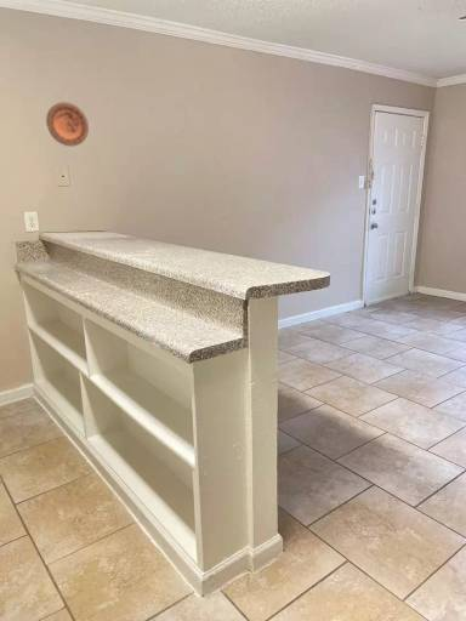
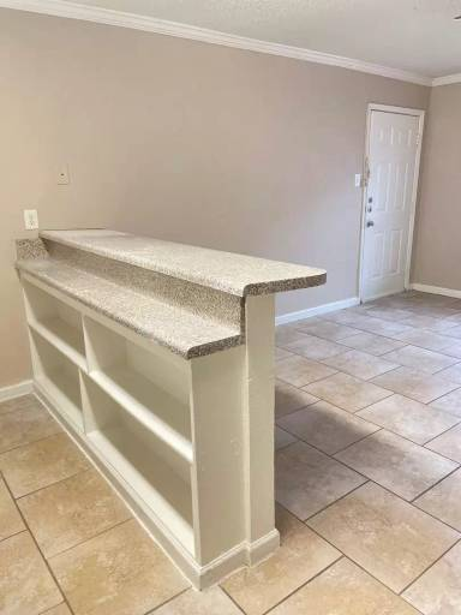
- decorative plate (67, 124)
